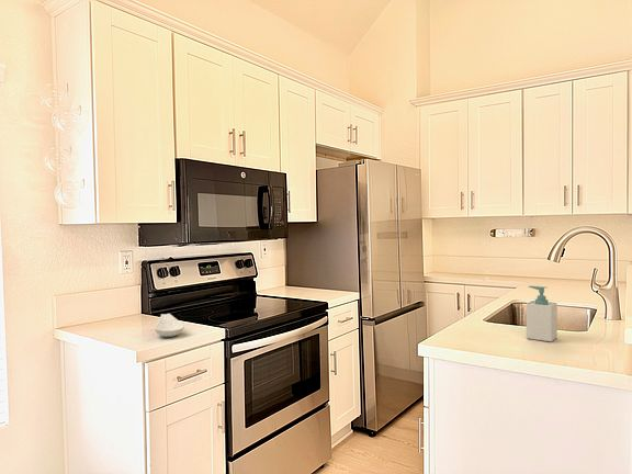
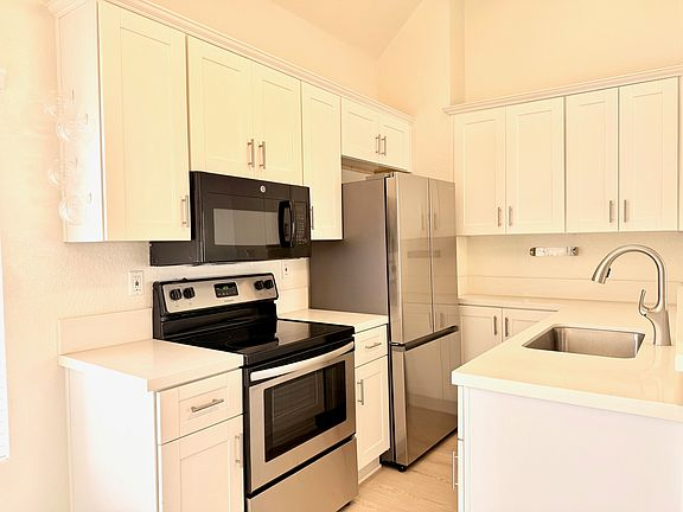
- spoon rest (167, 324)
- soap bottle (541, 312)
